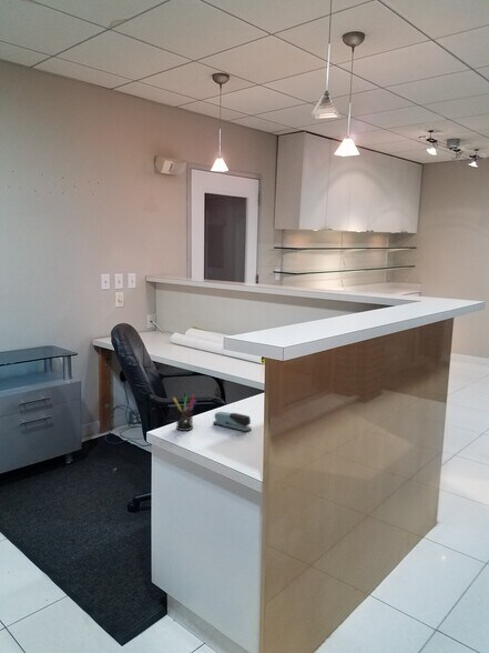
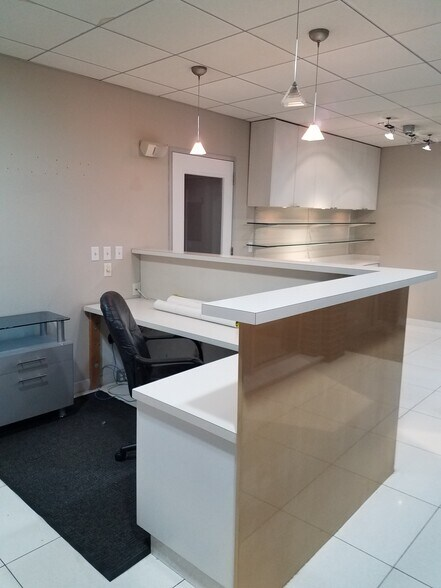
- pen holder (185, 410)
- stapler (232, 420)
